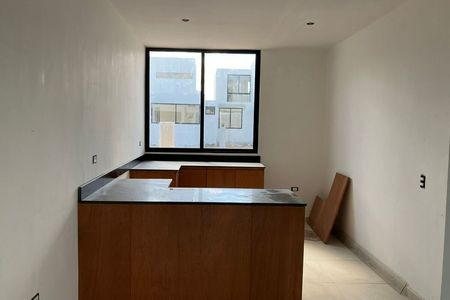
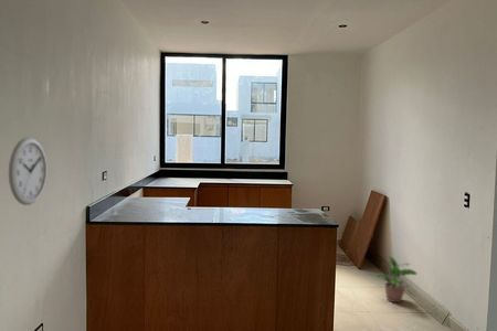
+ wall clock (30, 171)
+ potted plant (396, 279)
